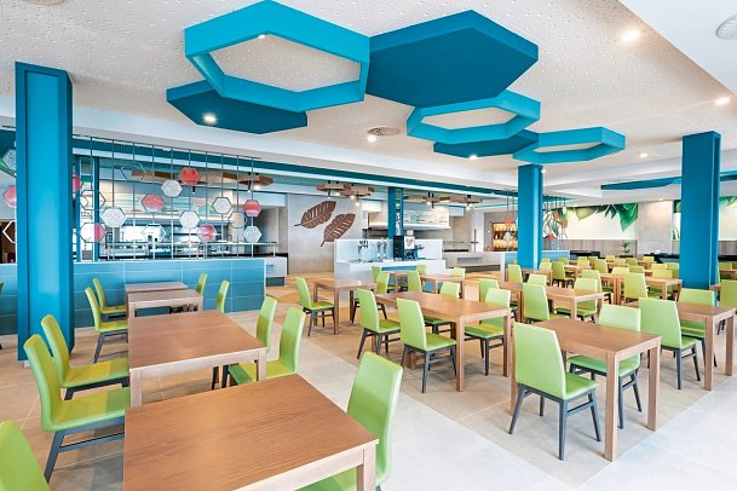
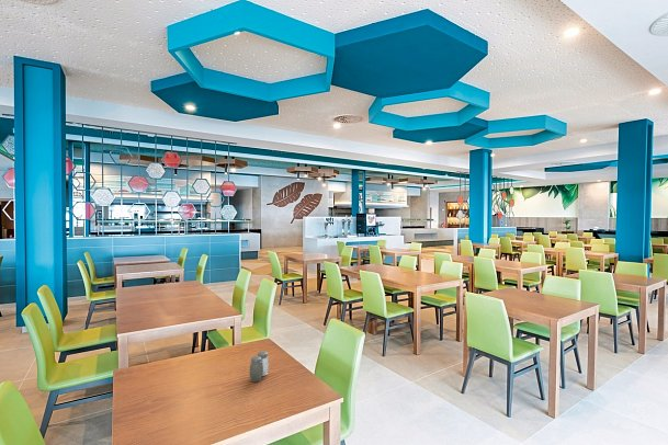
+ salt and pepper shaker (259, 365)
